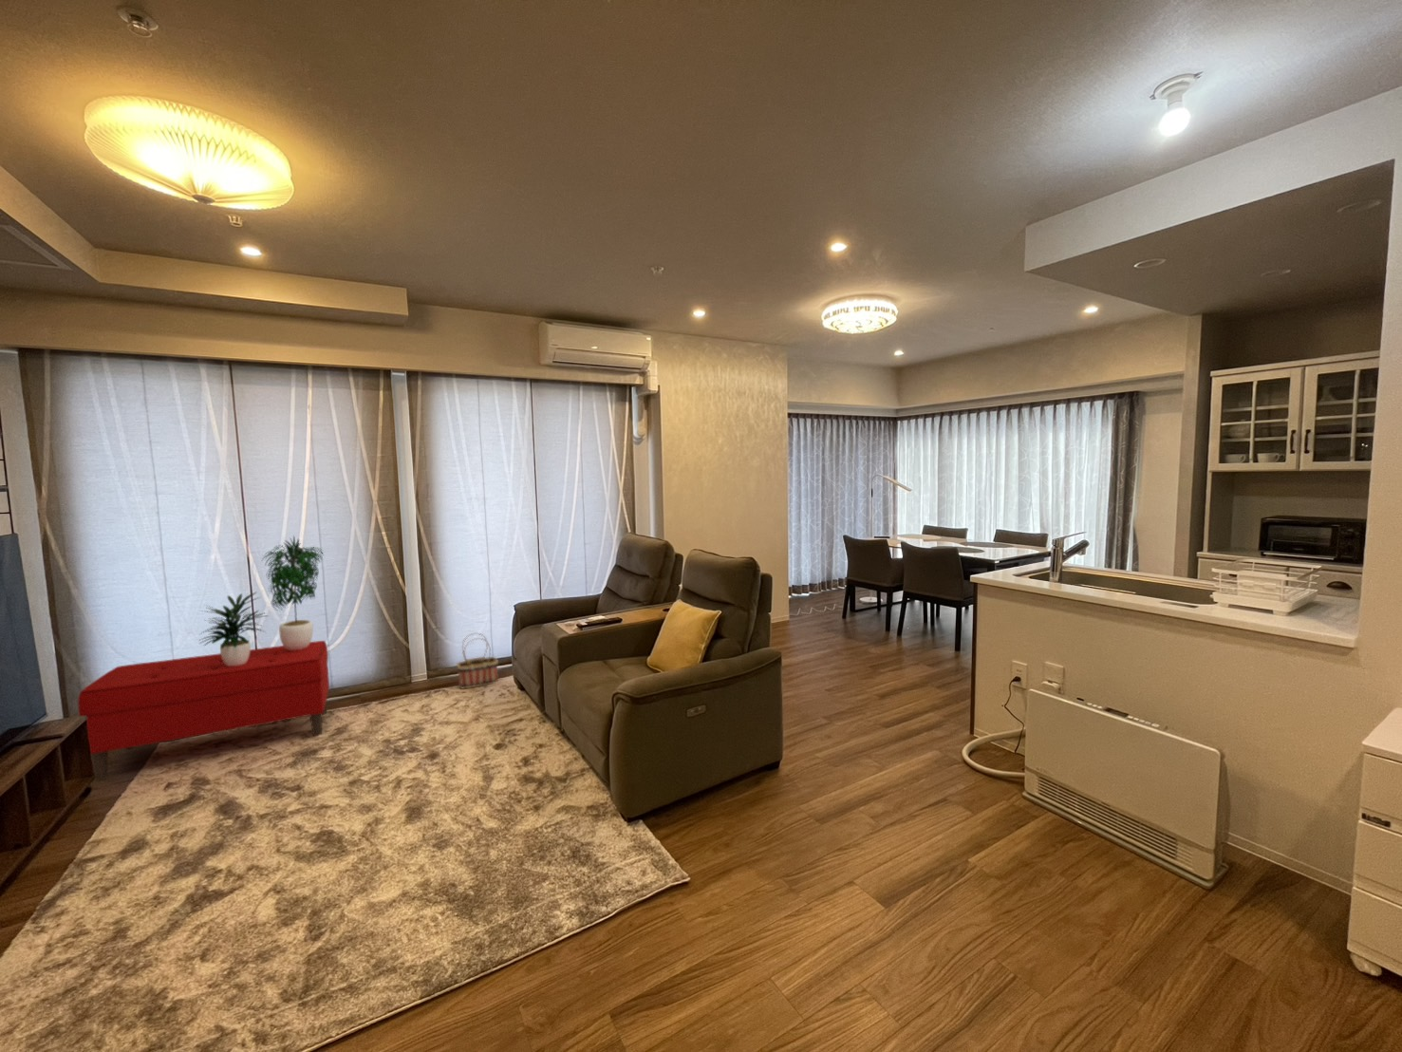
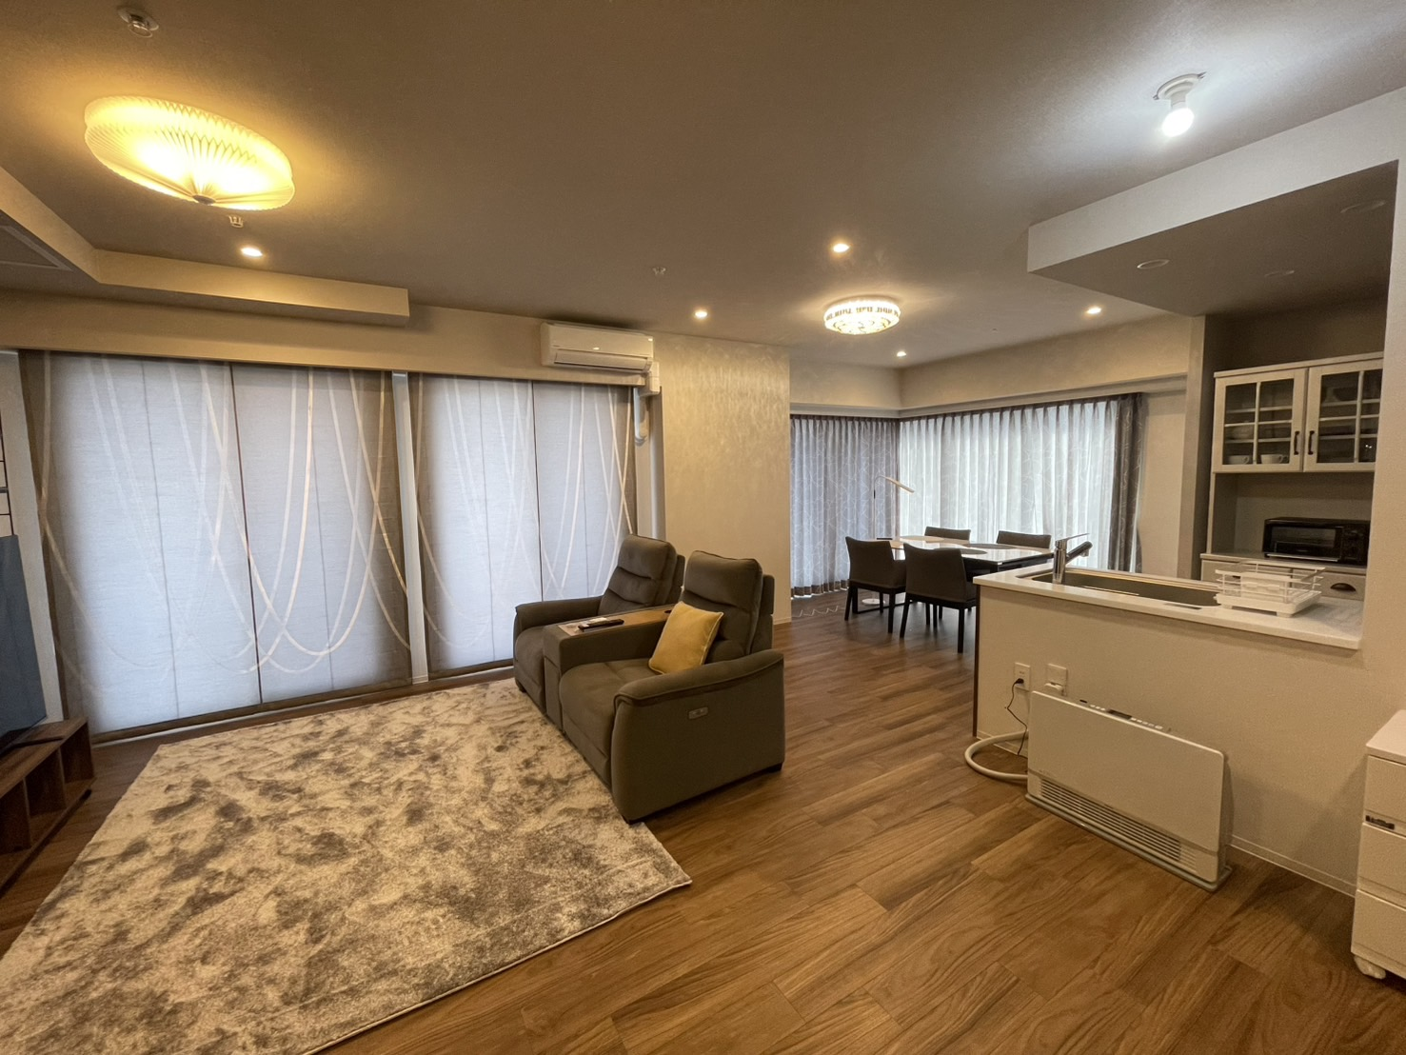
- potted plant (260, 597)
- bench (222, 703)
- basket (476, 659)
